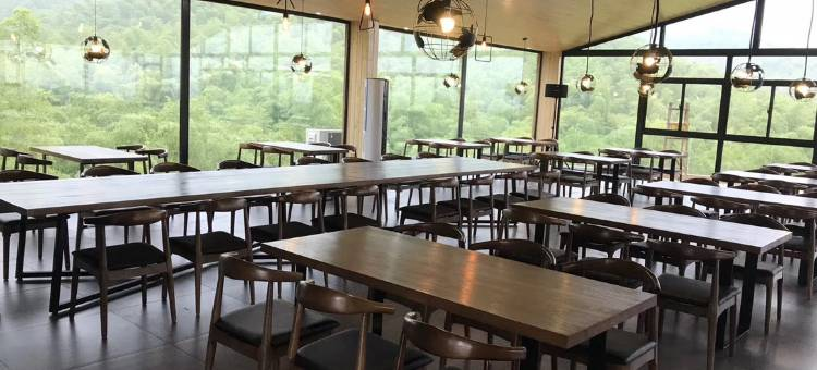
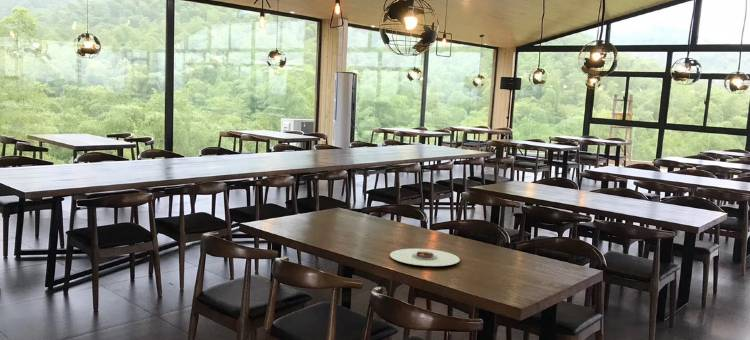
+ plate (424, 254)
